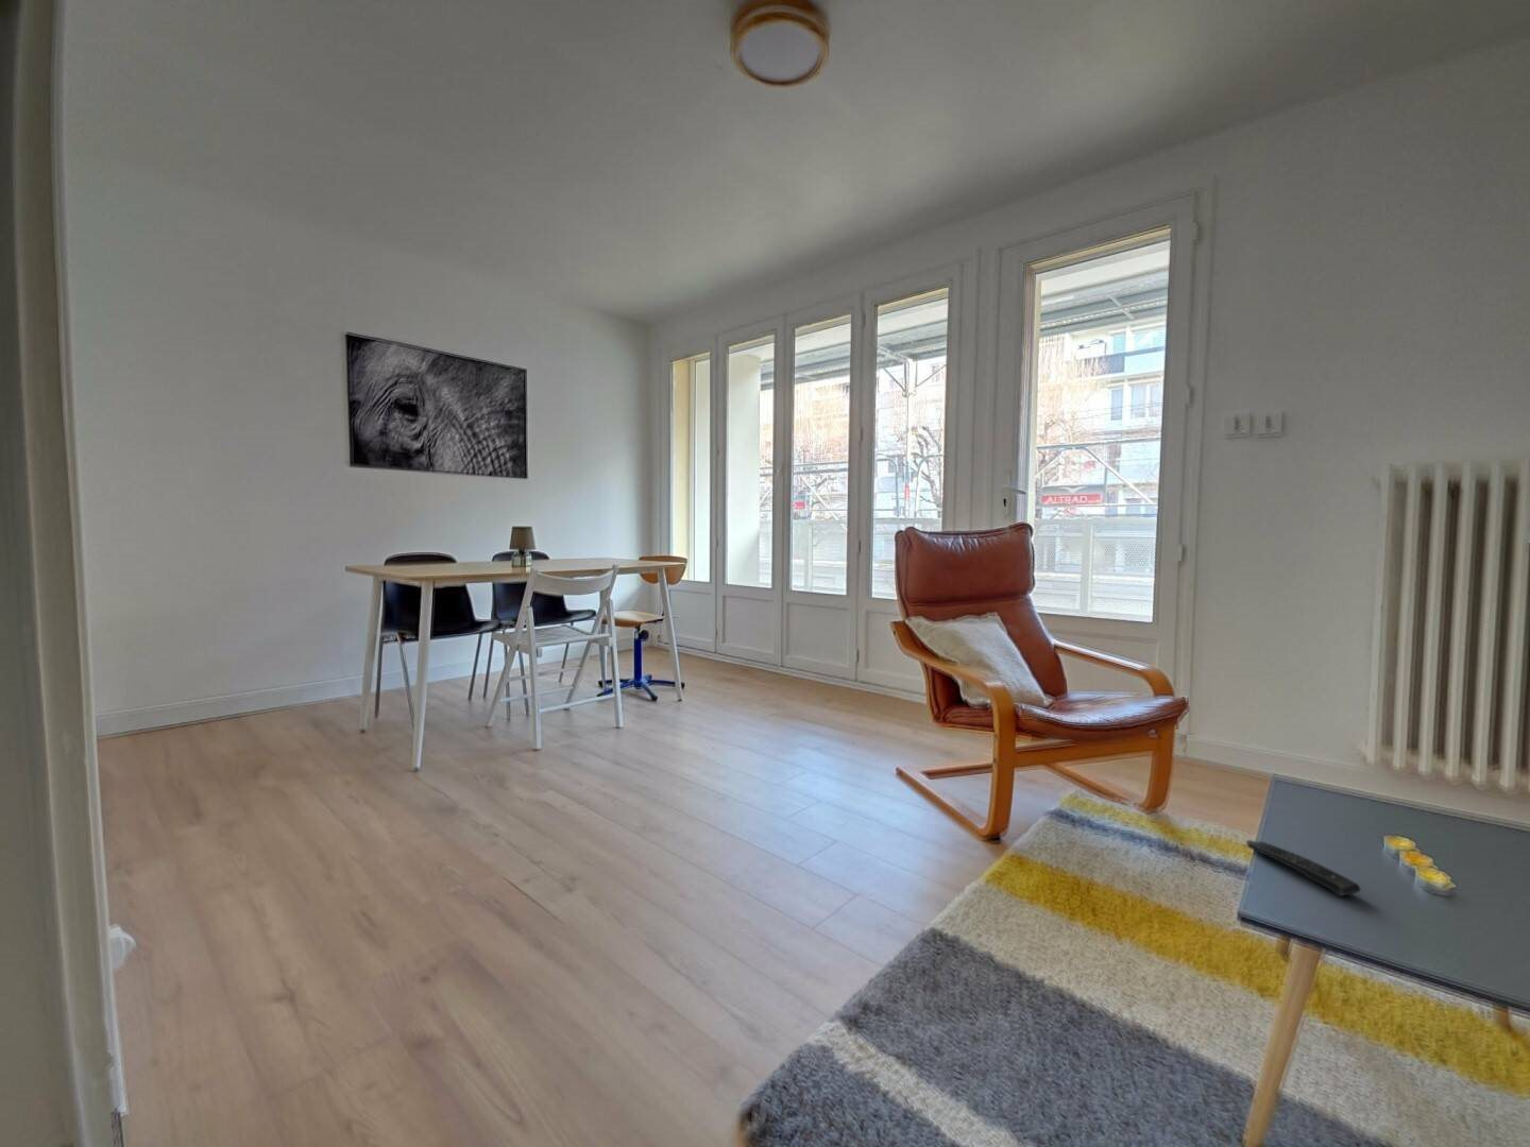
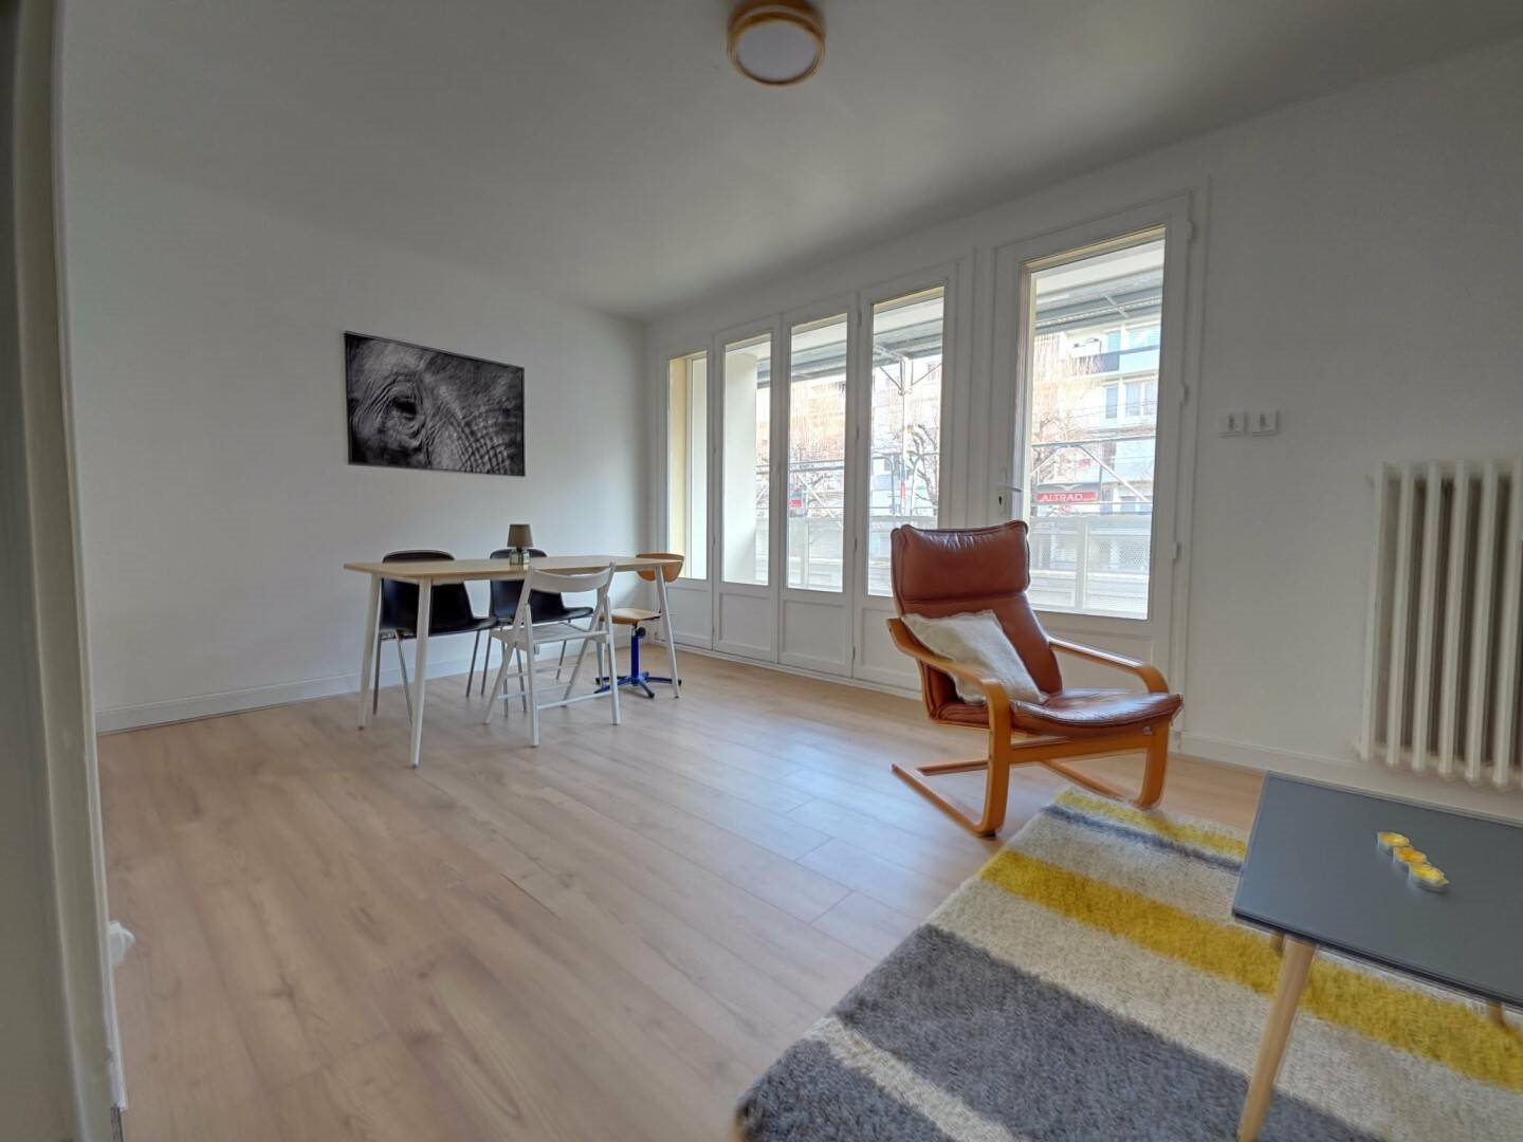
- remote control (1295, 864)
